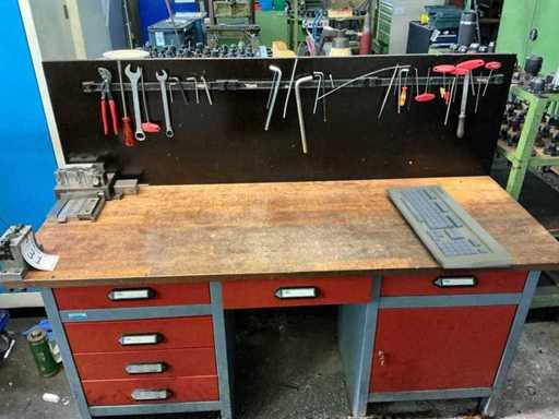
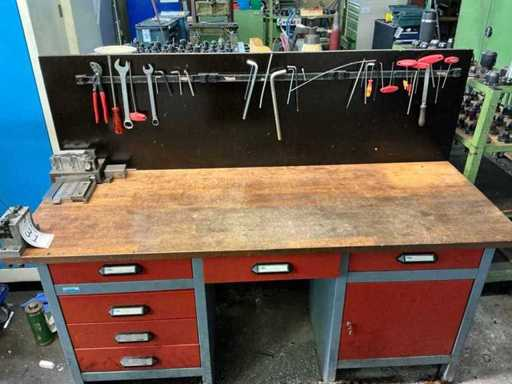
- keyboard (440, 220)
